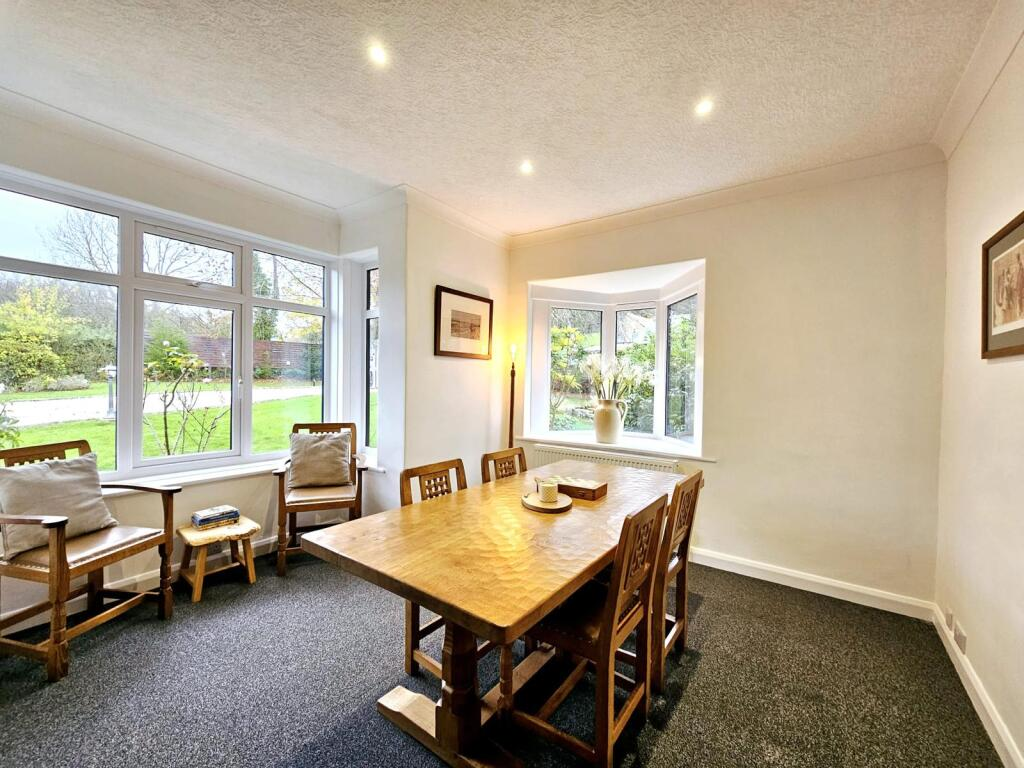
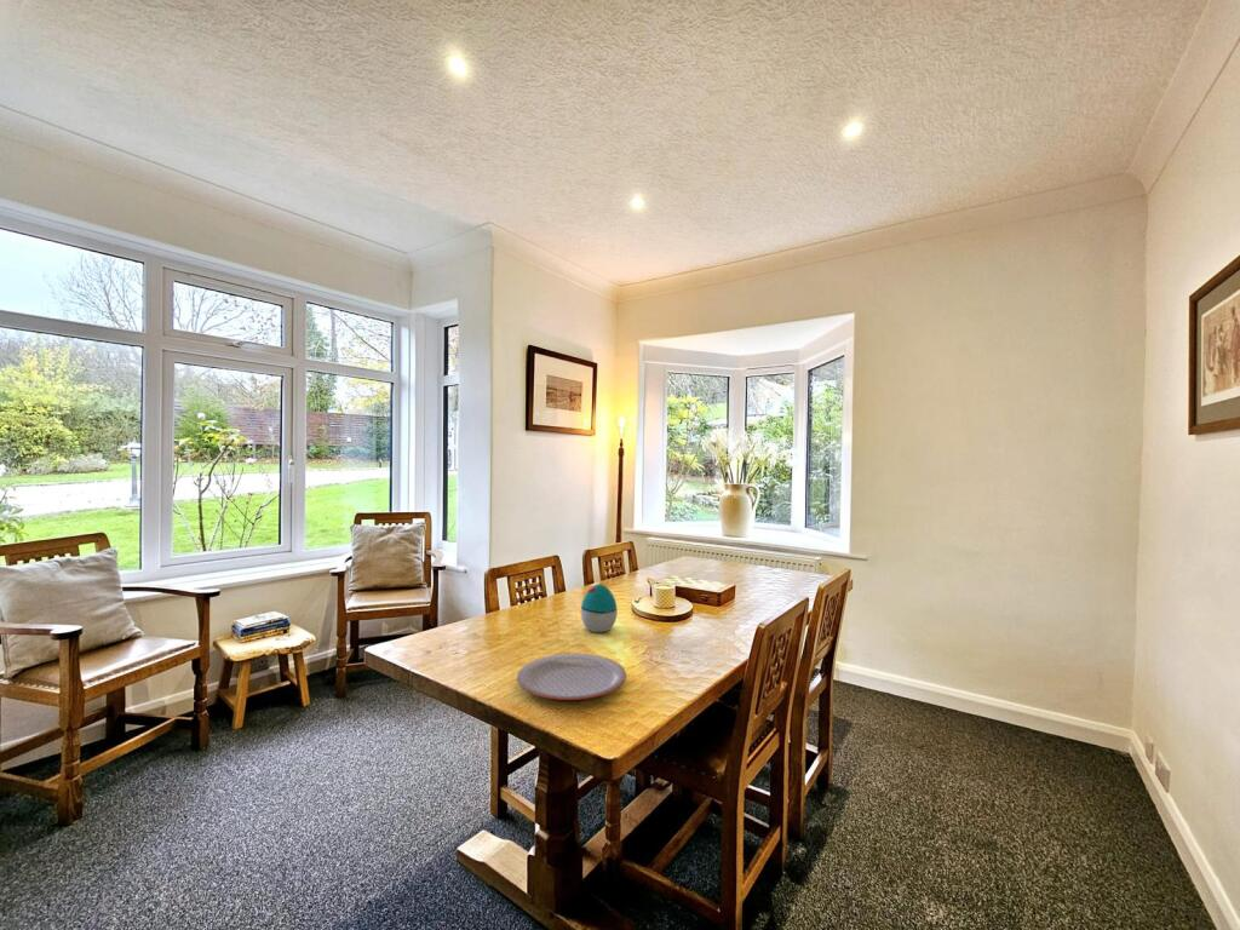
+ plate (572, 677)
+ decorative egg (598, 605)
